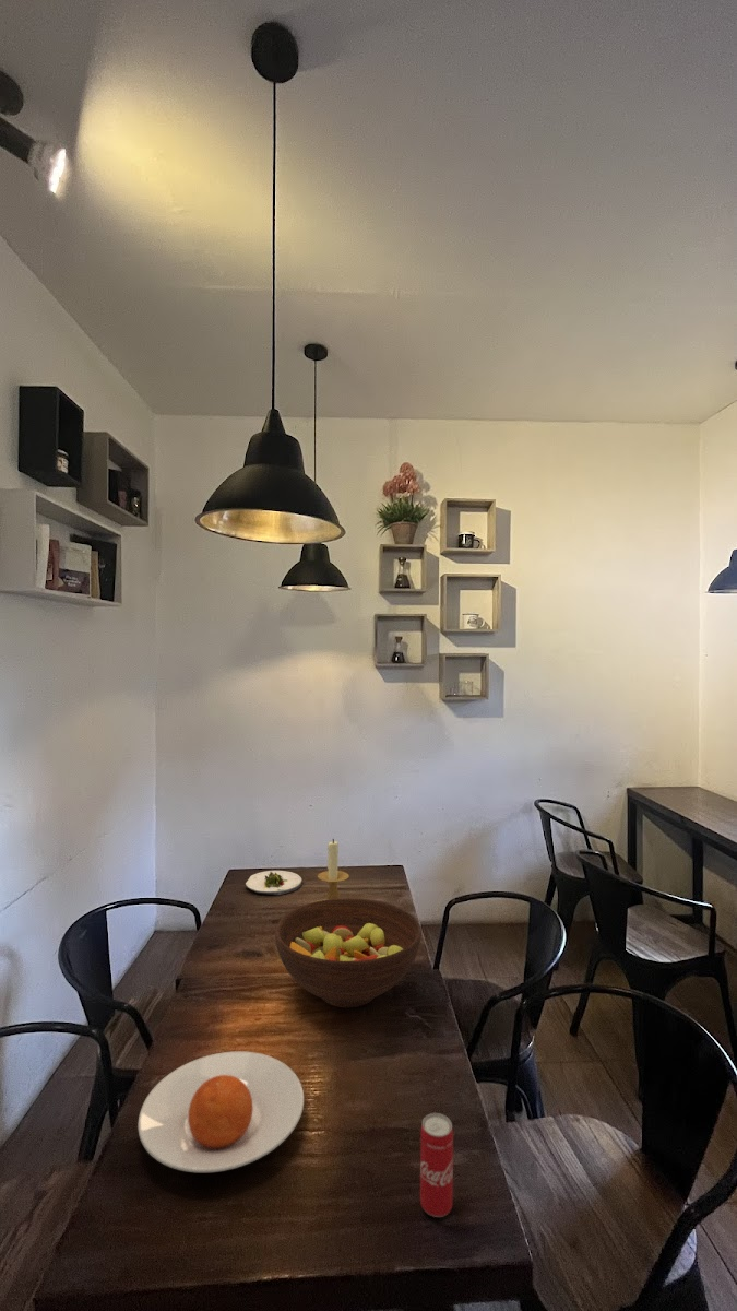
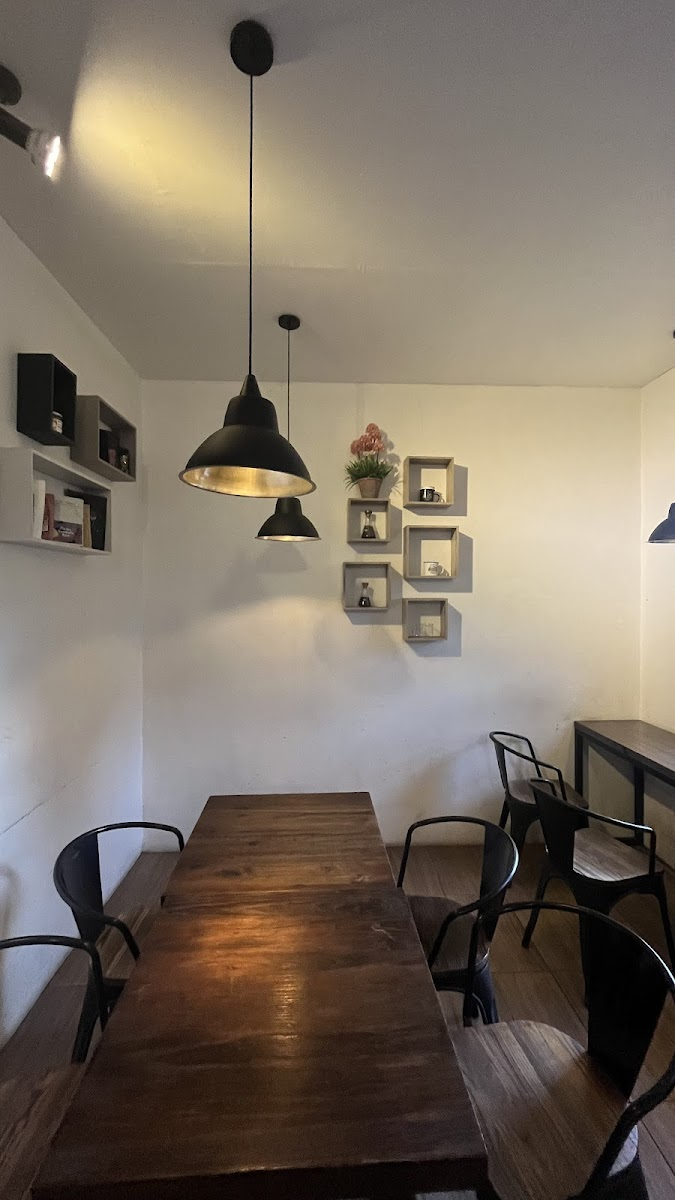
- fruit bowl (347, 959)
- candle holder (332, 878)
- beverage can (437, 1165)
- plate (223, 1097)
- salad plate (274, 878)
